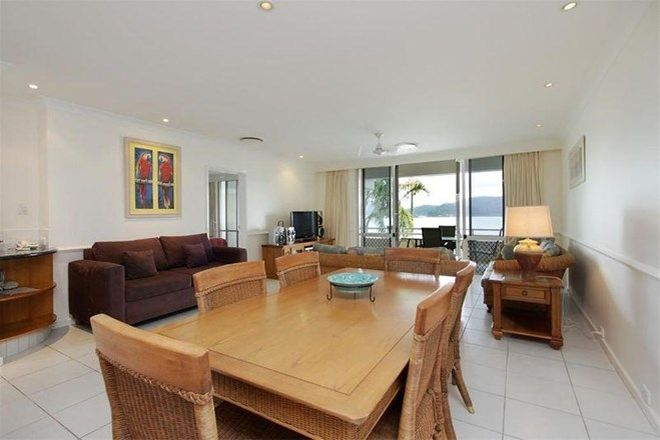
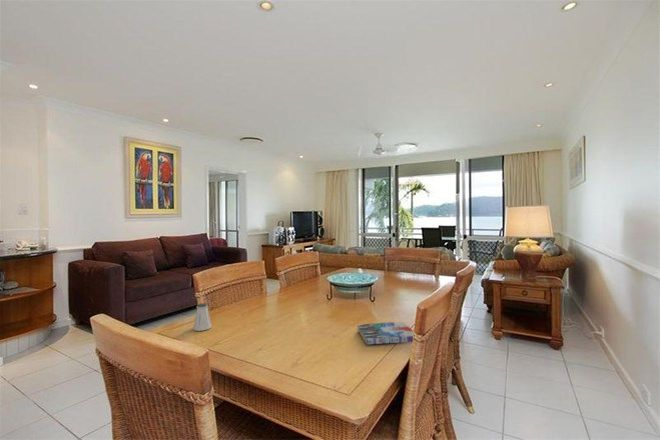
+ book (386, 332)
+ saltshaker (202, 316)
